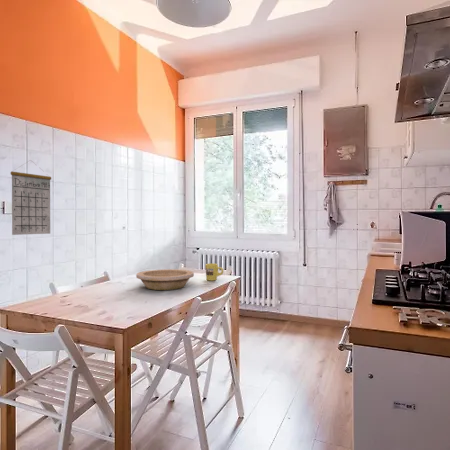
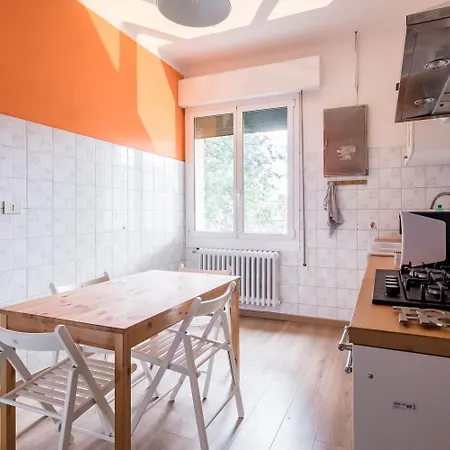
- calendar (32, 197)
- mug (214, 272)
- bowl (165, 279)
